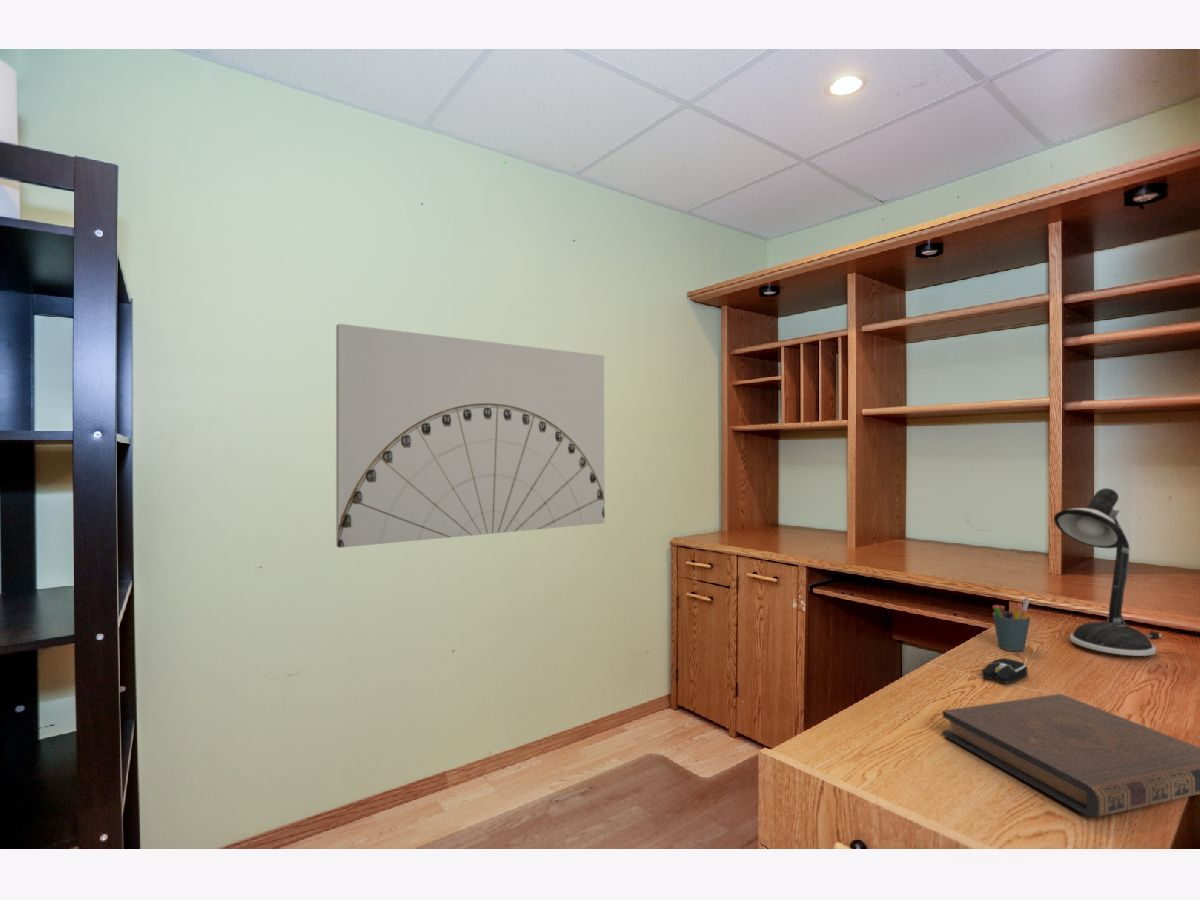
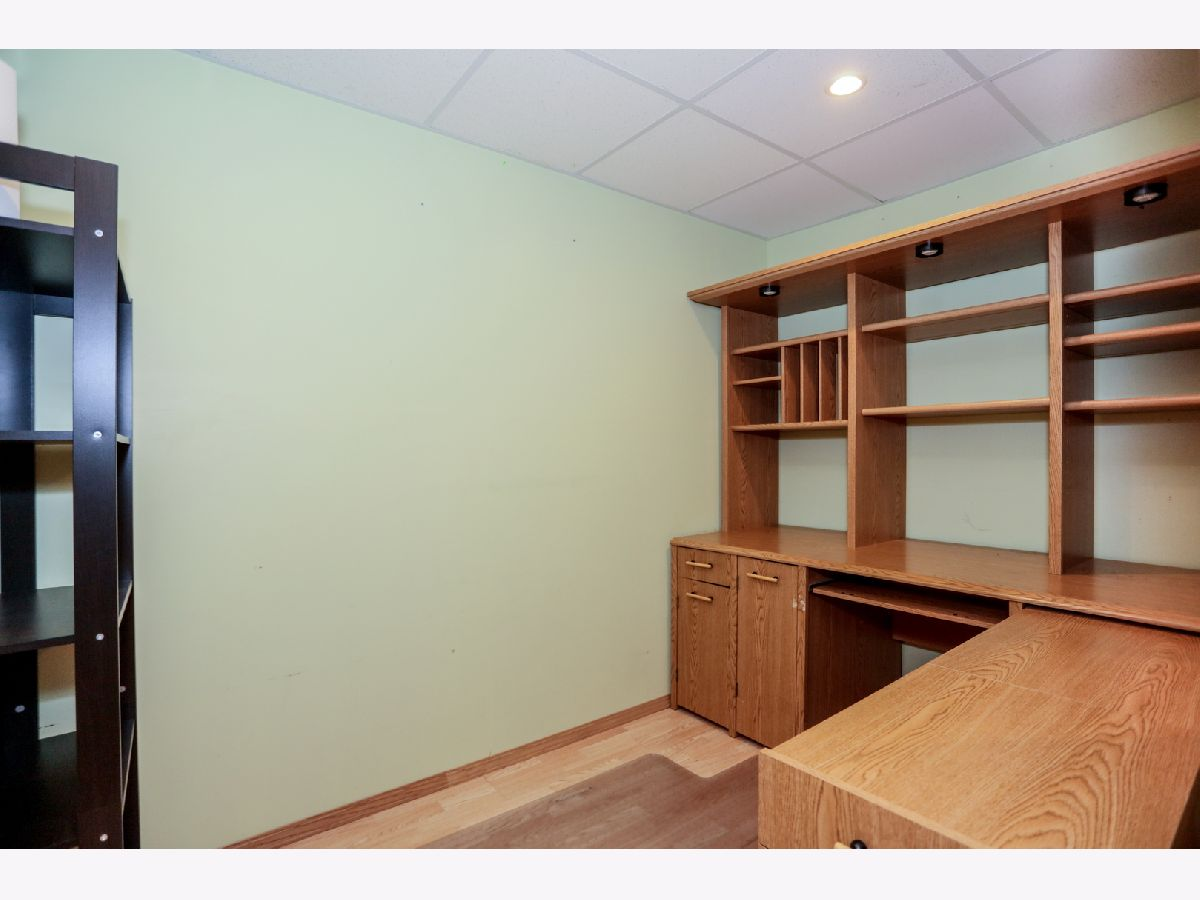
- desk lamp (1114, 567)
- book (1076, 747)
- pen holder (1011, 623)
- wall art (488, 437)
- computer mouse (1005, 669)
